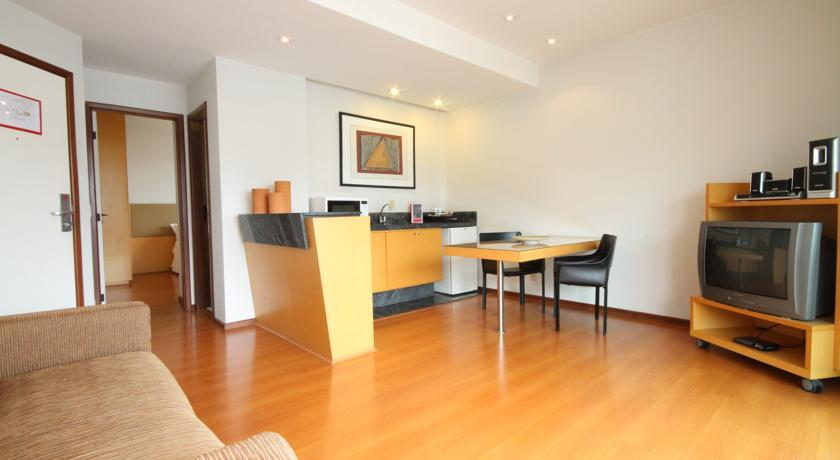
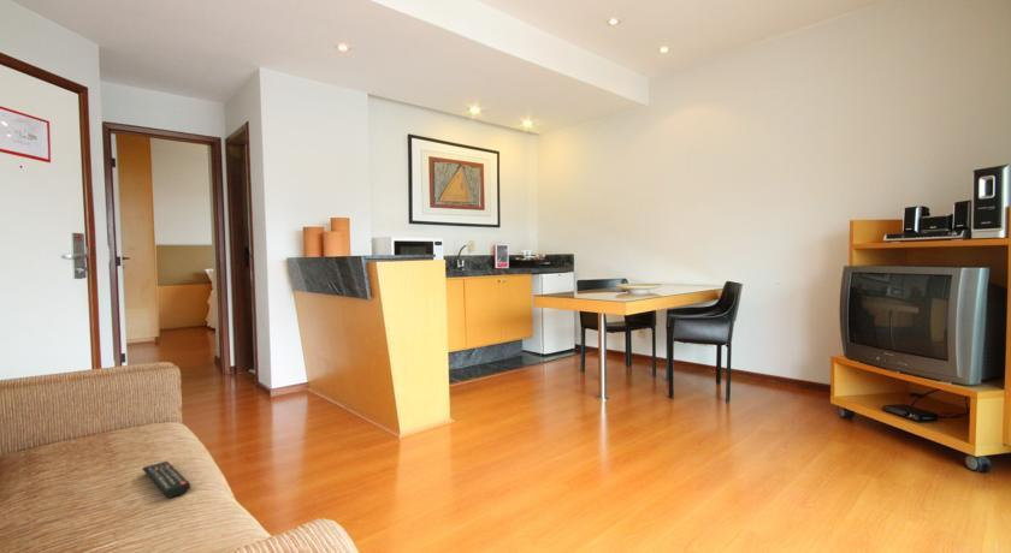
+ remote control (165, 477)
